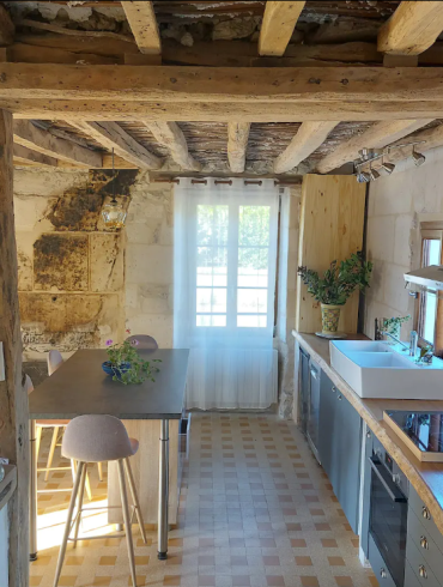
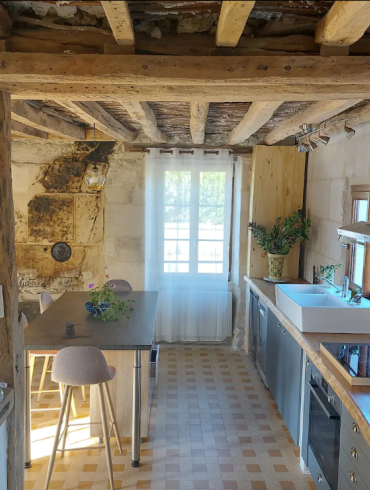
+ pepper shaker (71, 329)
+ decorative plate (61, 251)
